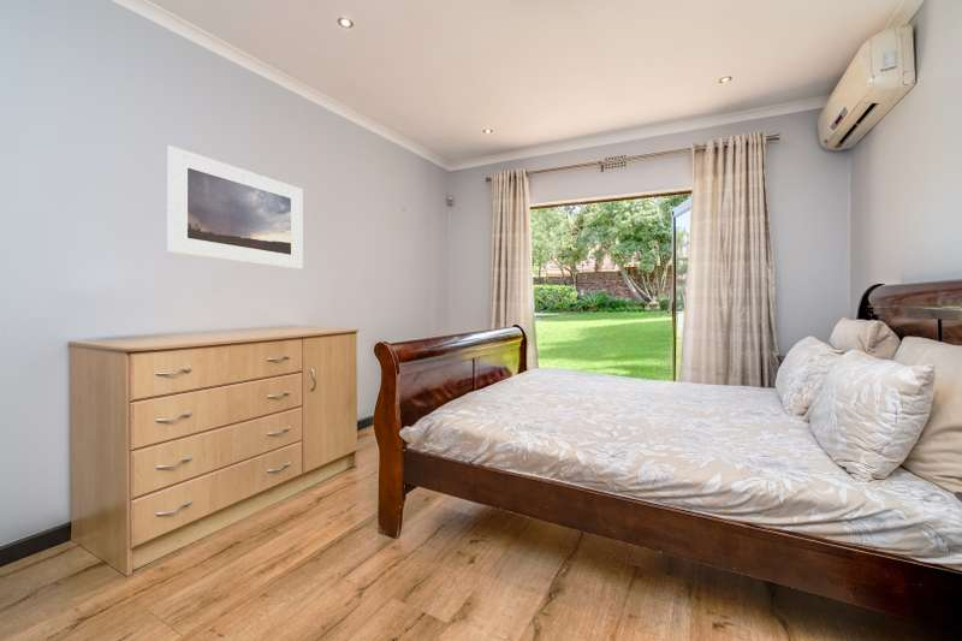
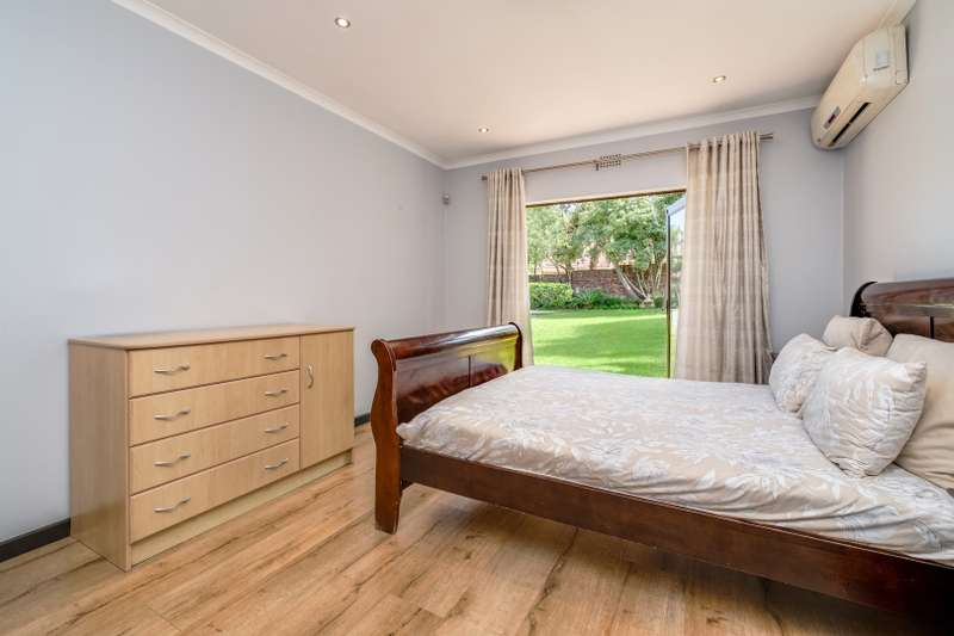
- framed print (244, 215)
